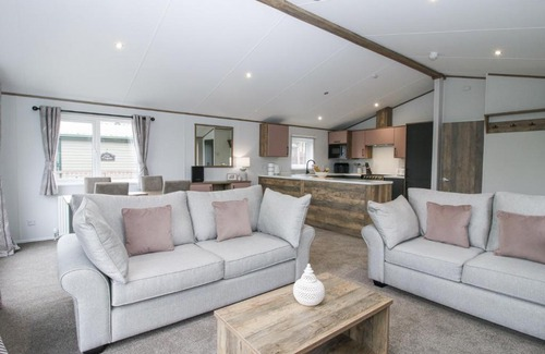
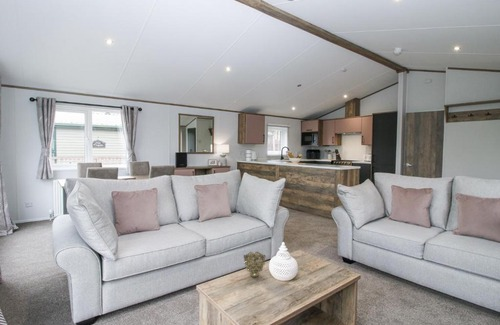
+ decorative bowl (254, 265)
